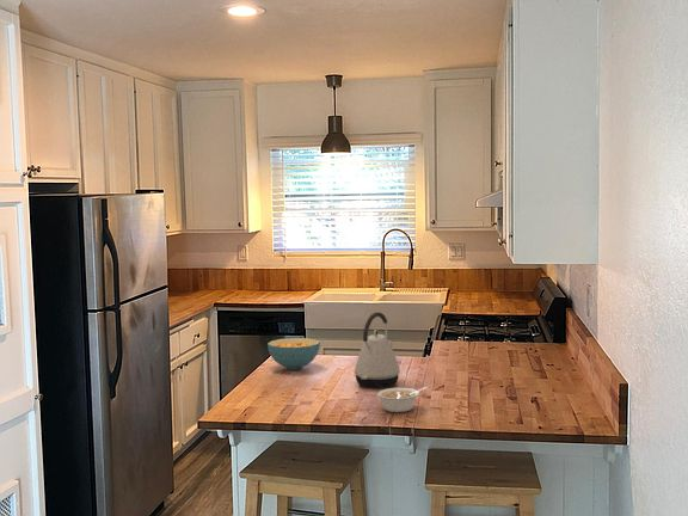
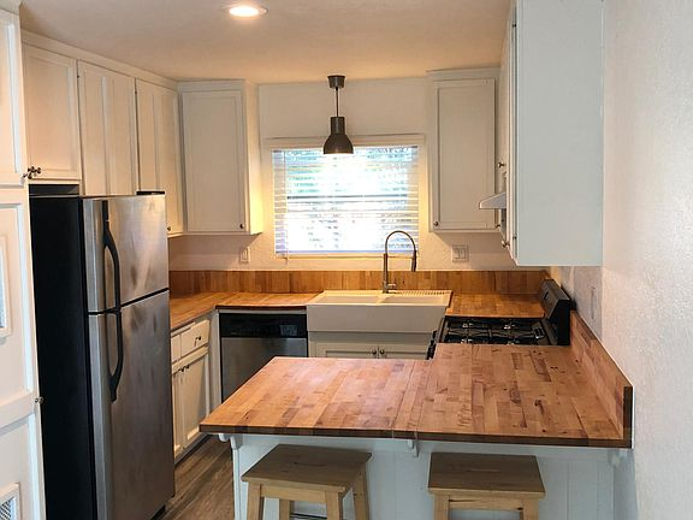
- kettle (377, 348)
- cereal bowl (294, 355)
- legume (399, 398)
